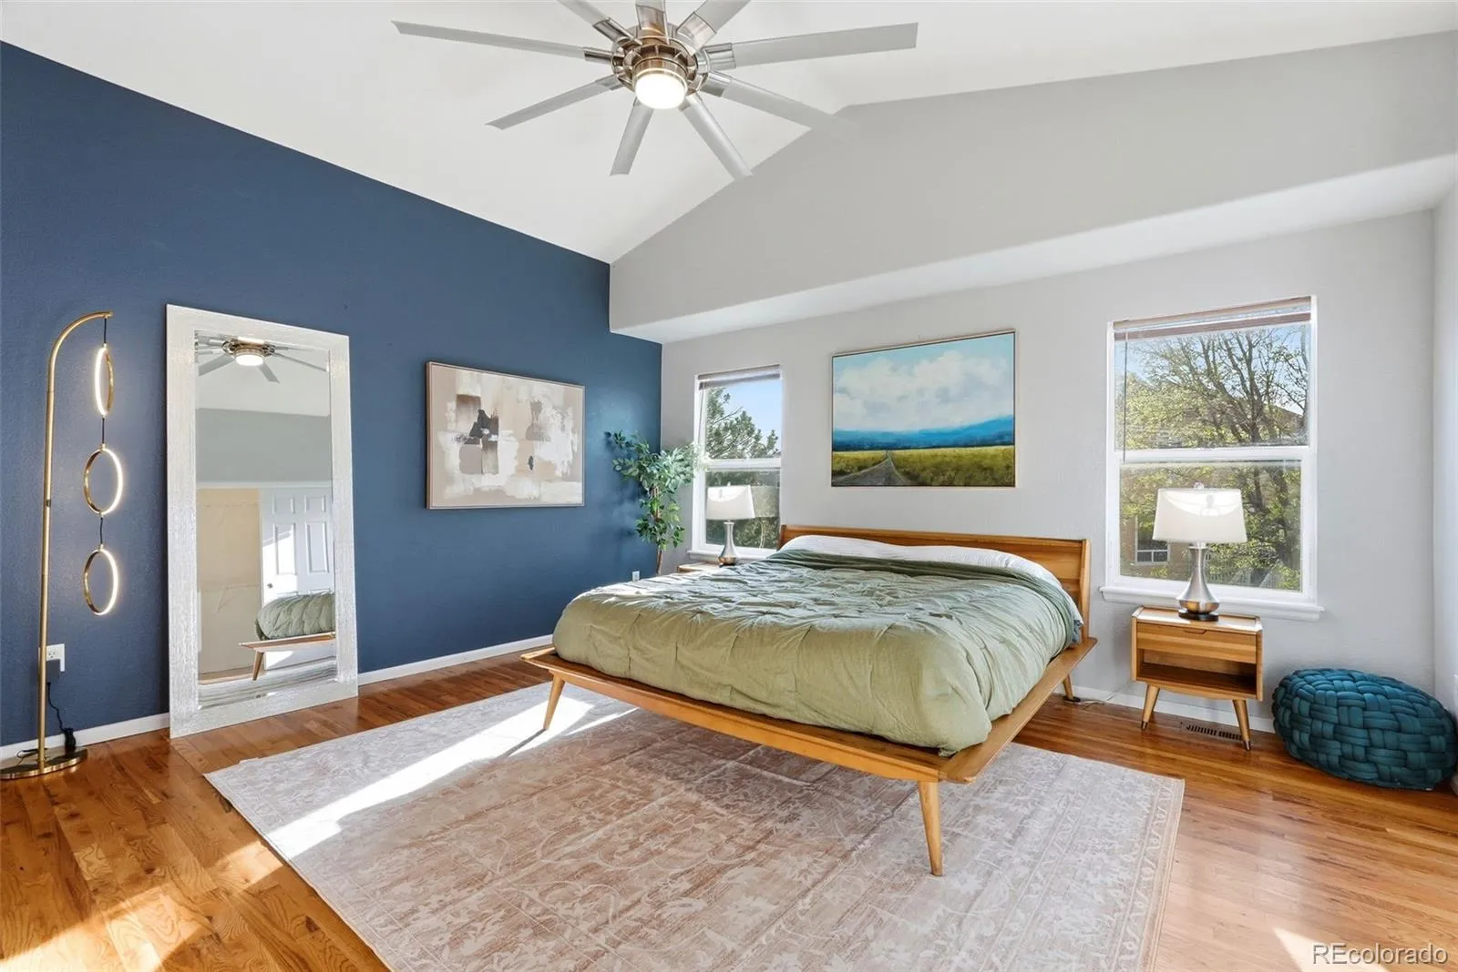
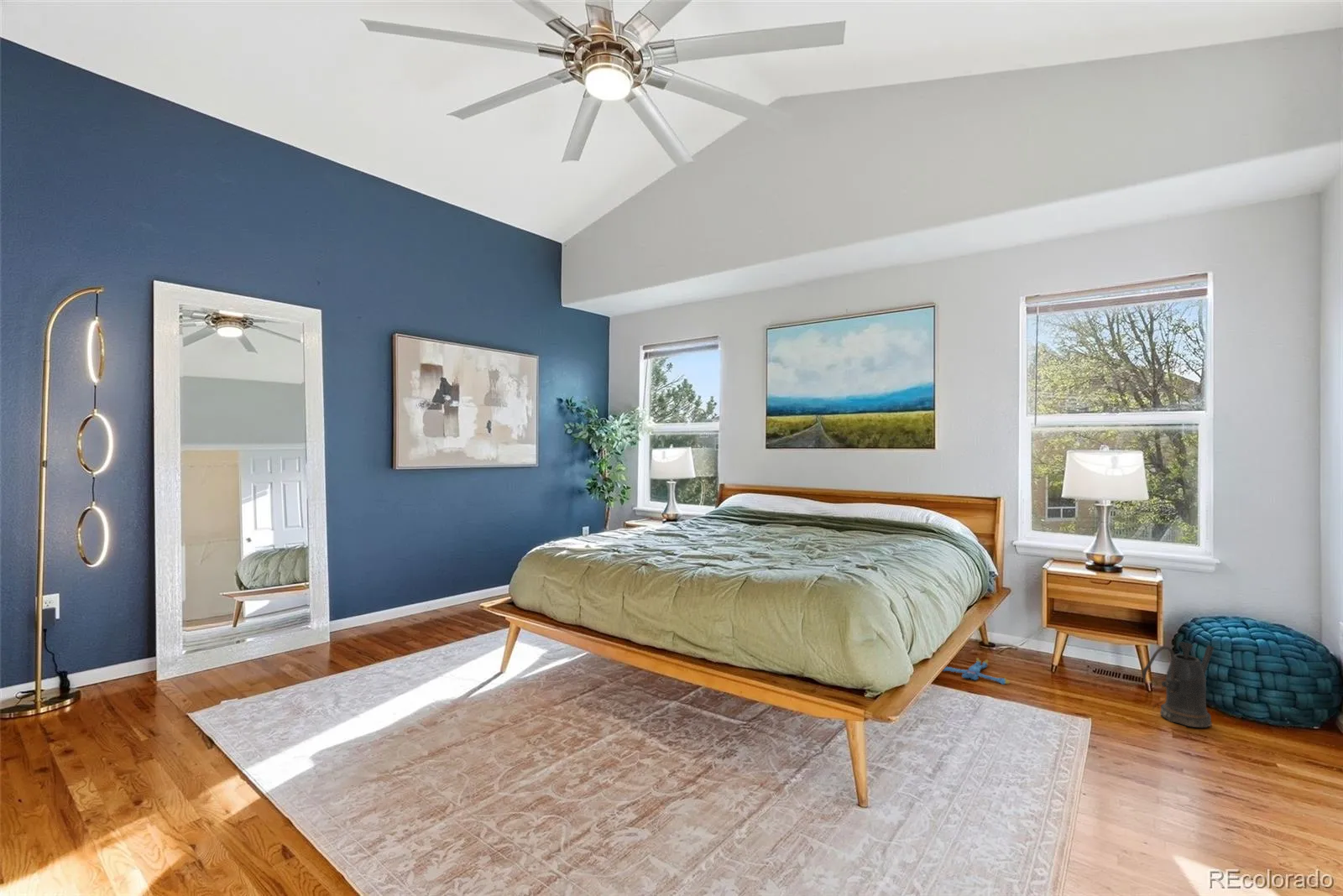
+ plush toy (975, 669)
+ watering can (1178, 682)
